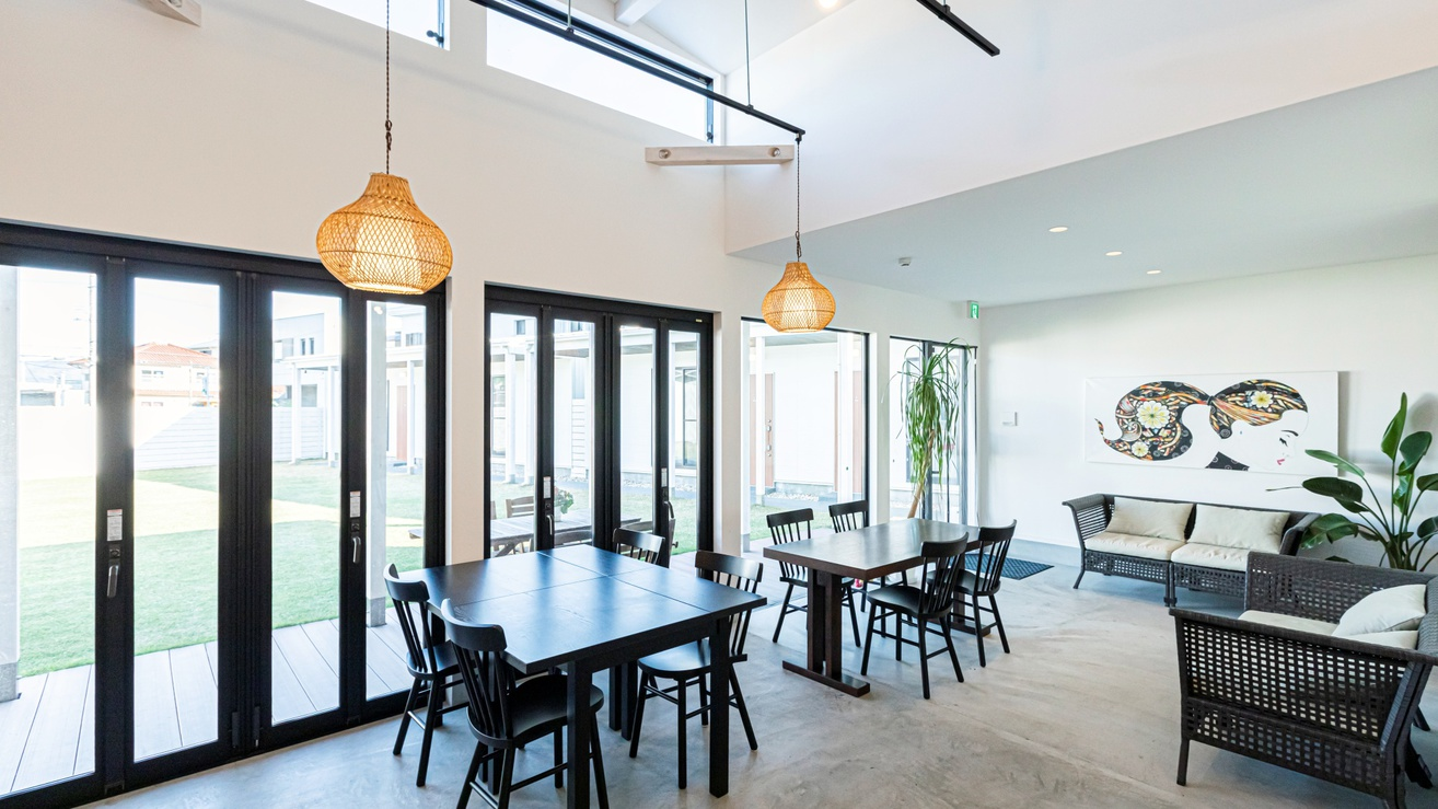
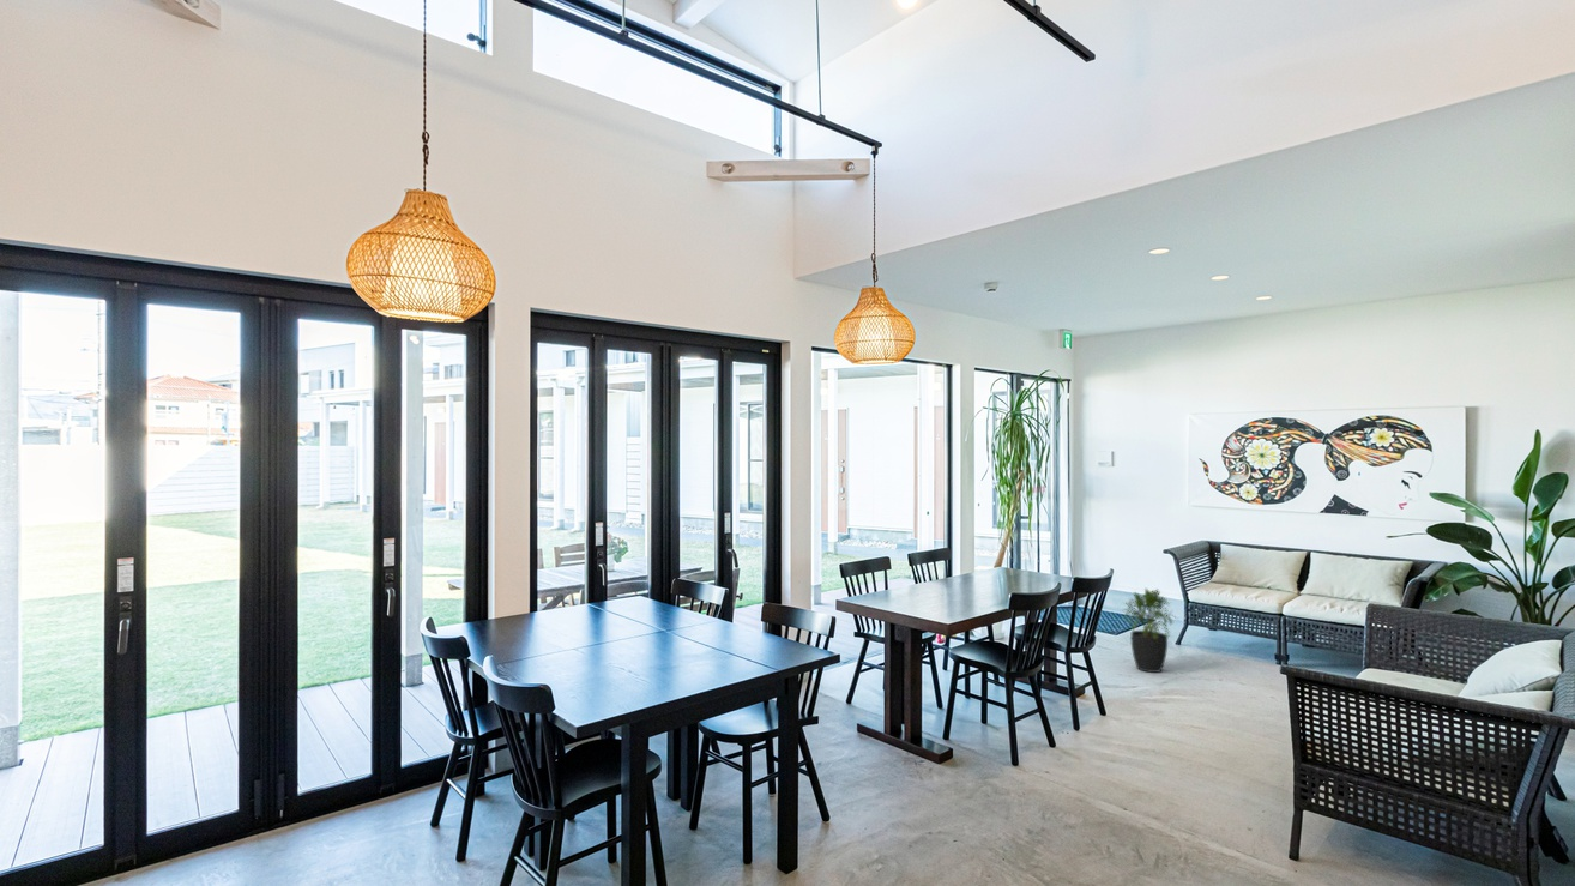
+ potted plant (1146, 627)
